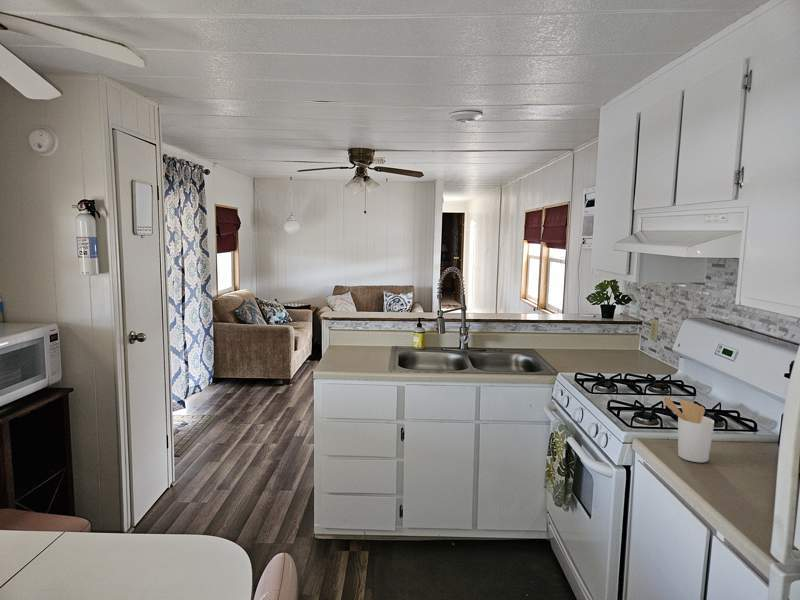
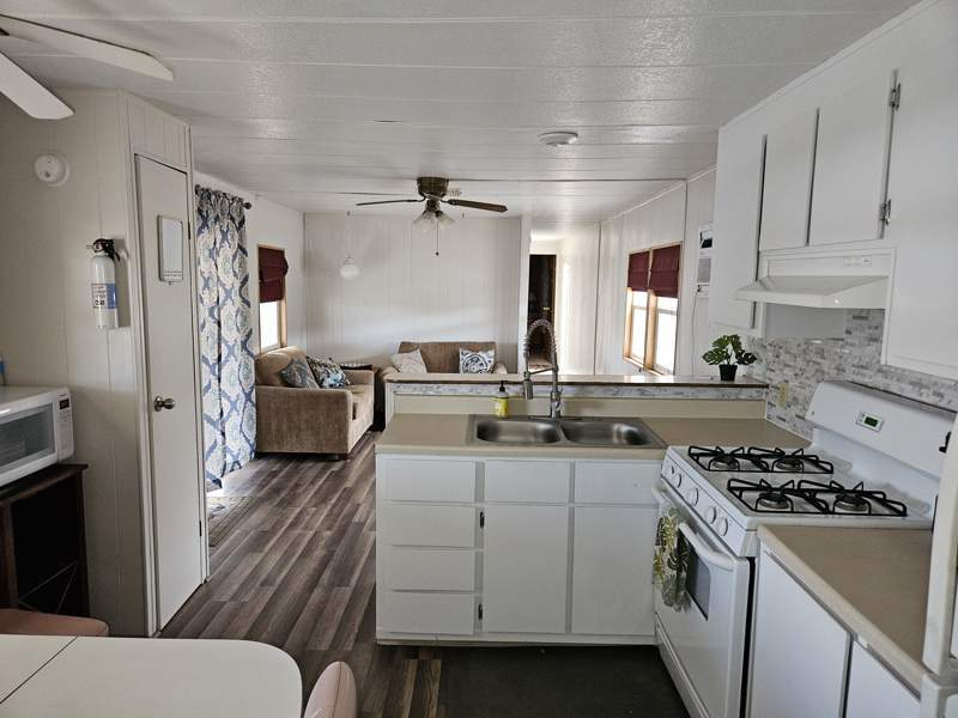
- utensil holder (685, 427)
